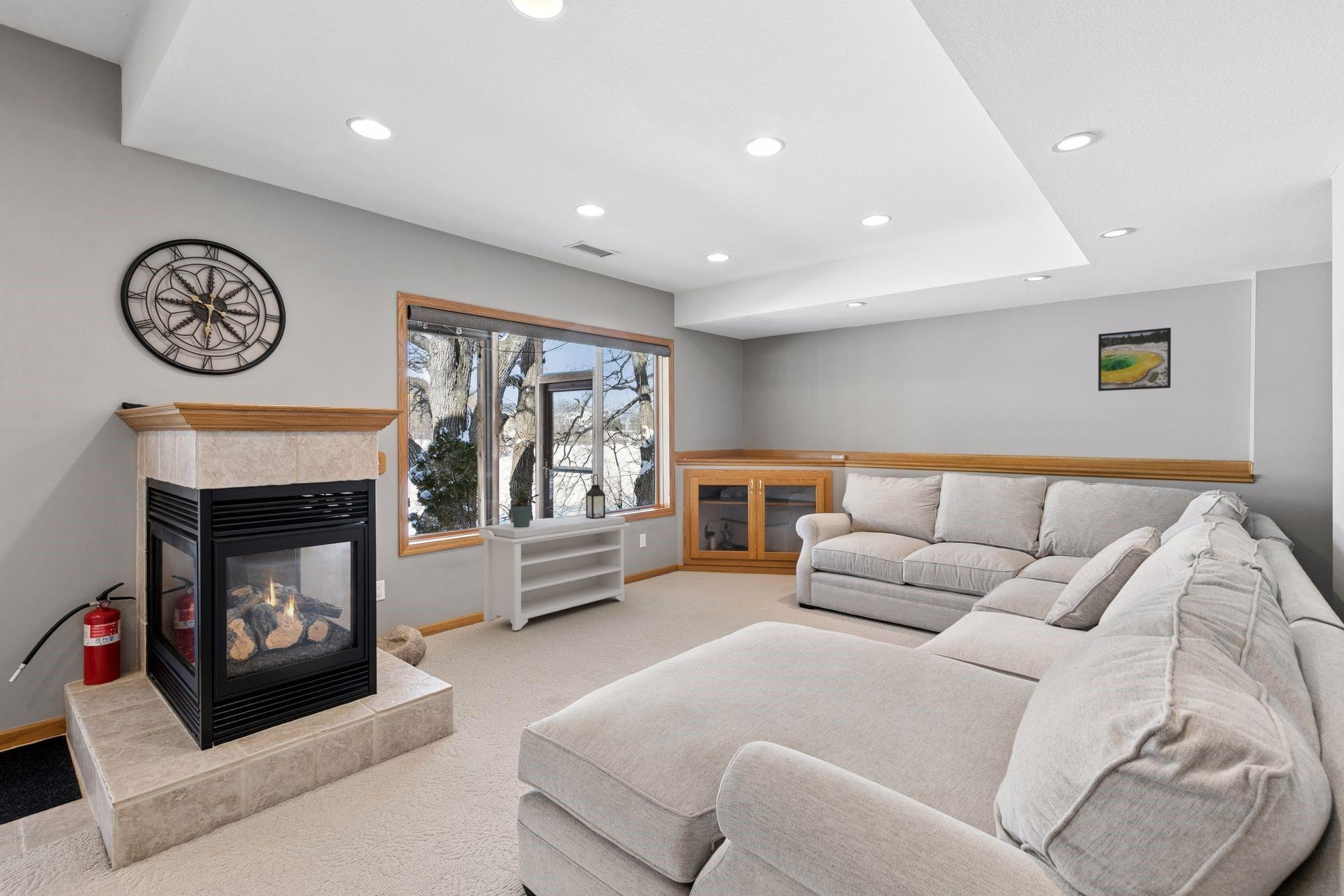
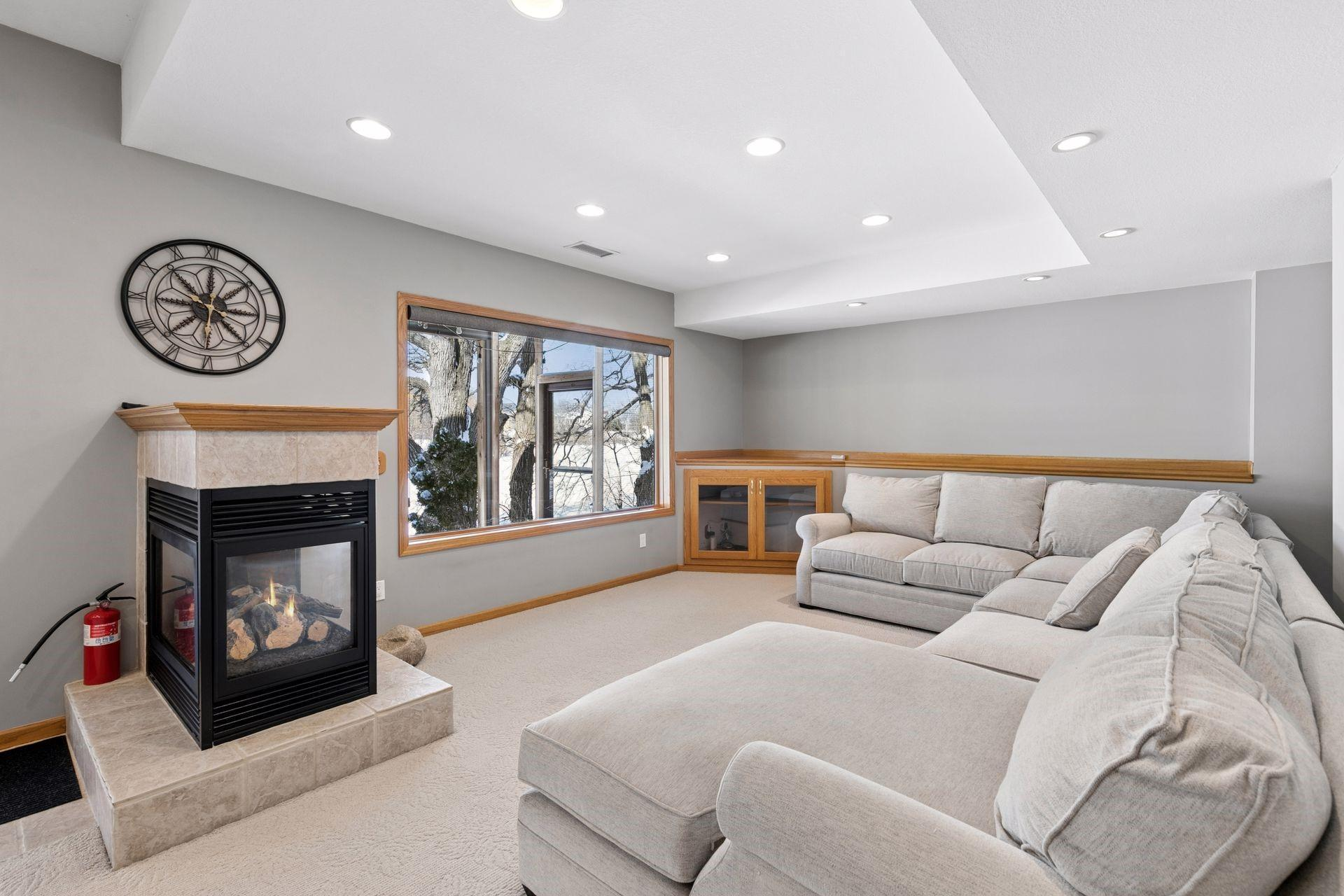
- lantern (595, 496)
- potted plant (524, 505)
- bench (559, 566)
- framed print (1133, 360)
